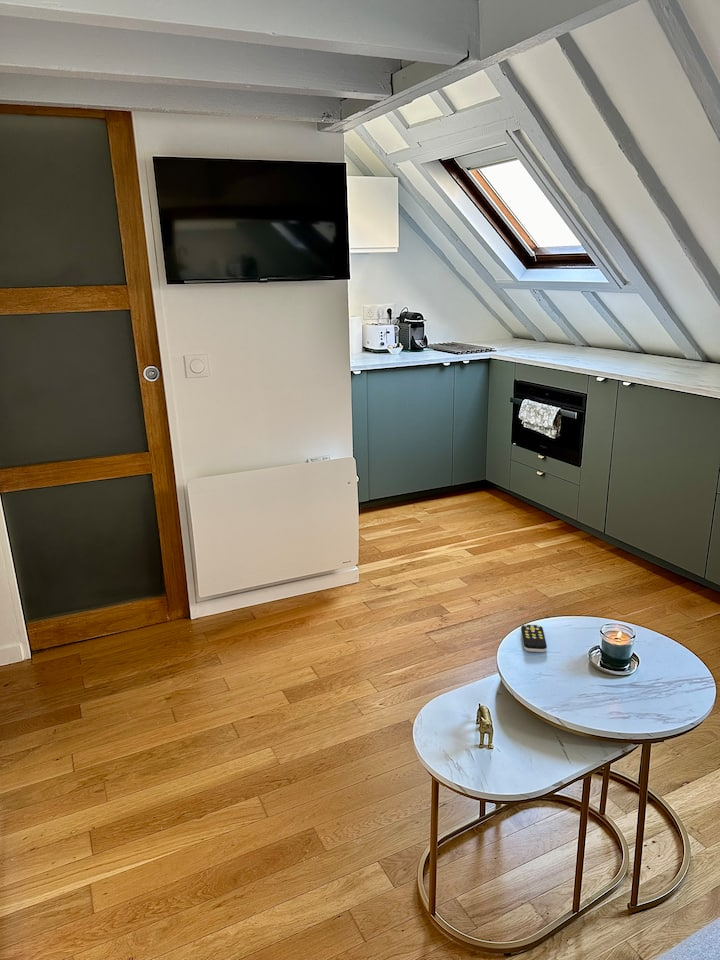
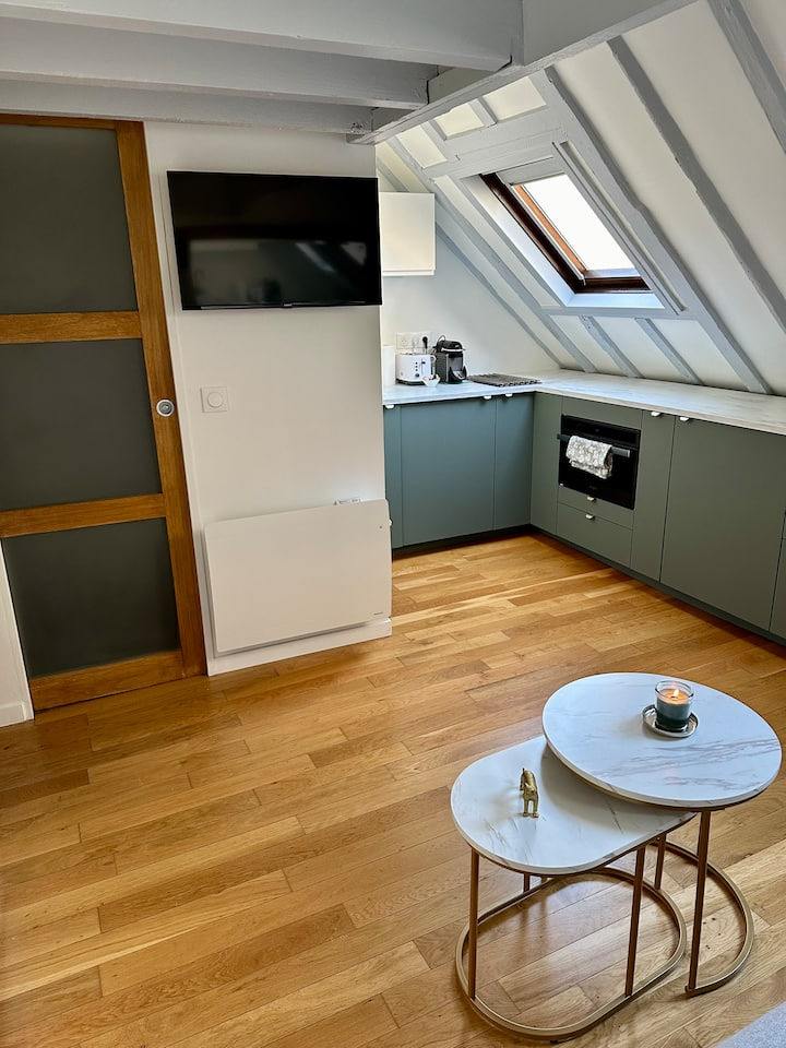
- remote control (533, 637)
